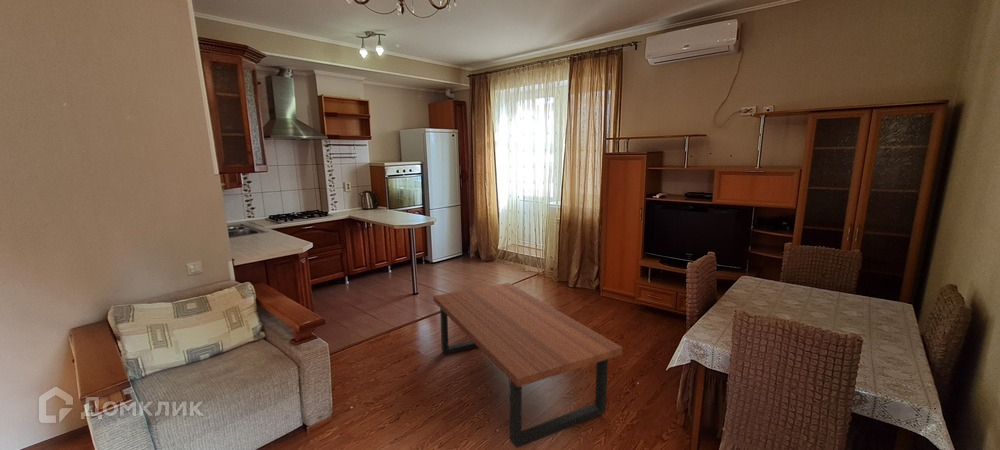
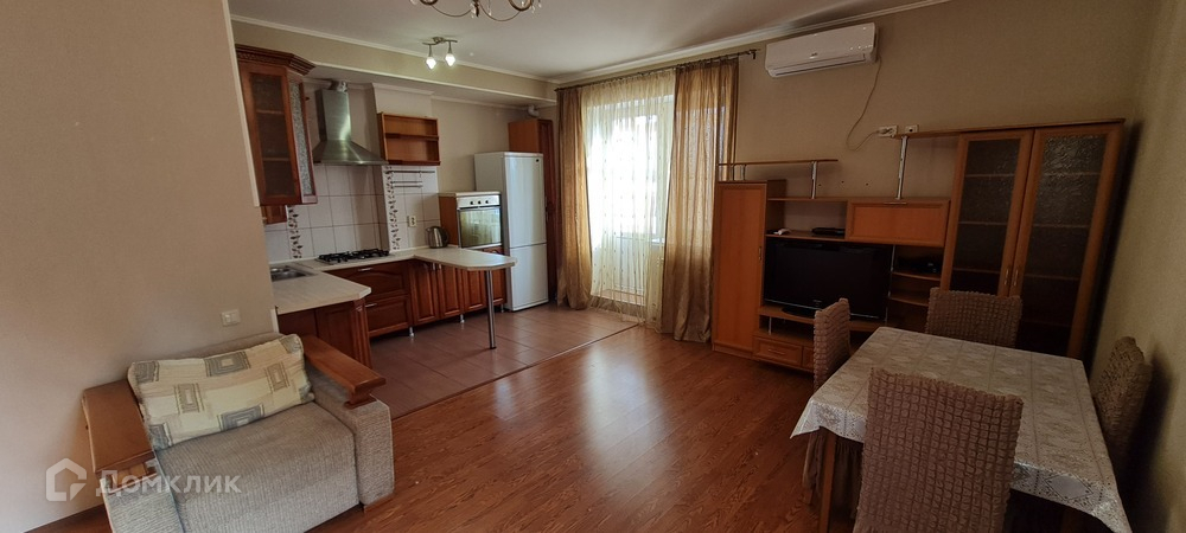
- coffee table (512, 348)
